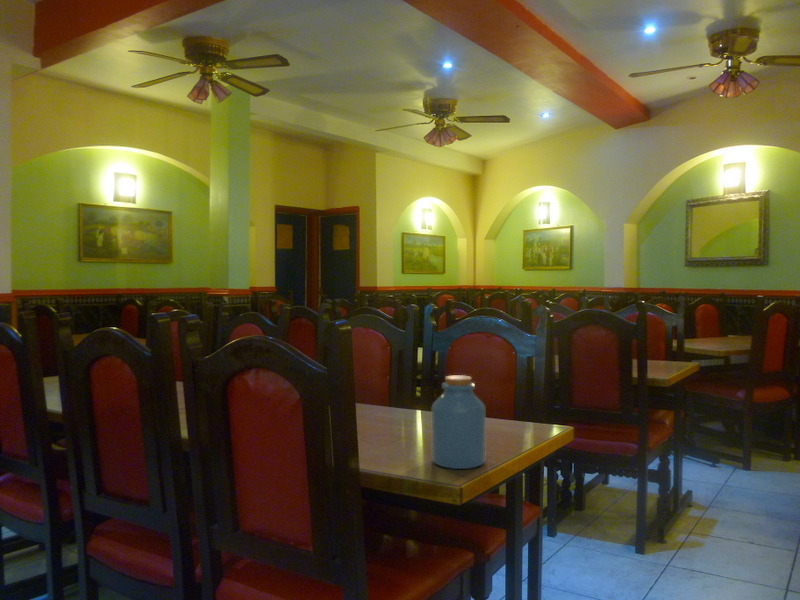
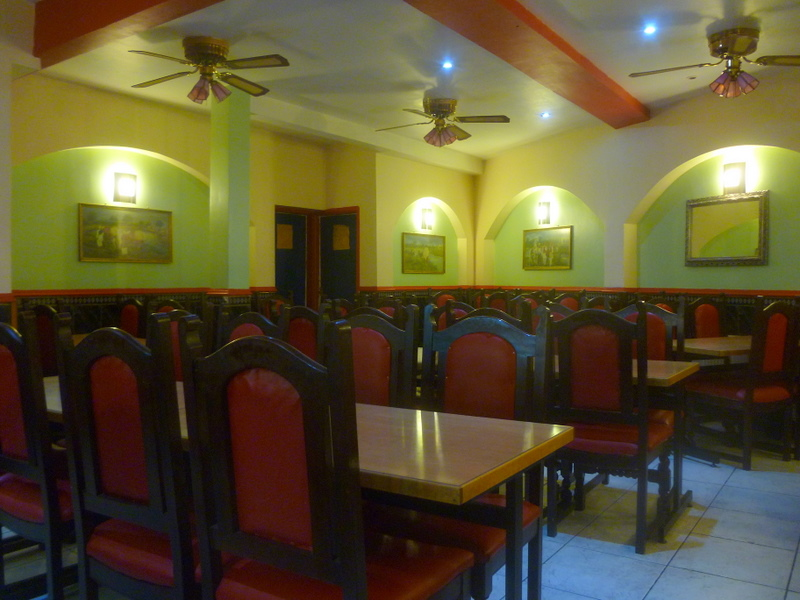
- jar (458, 419)
